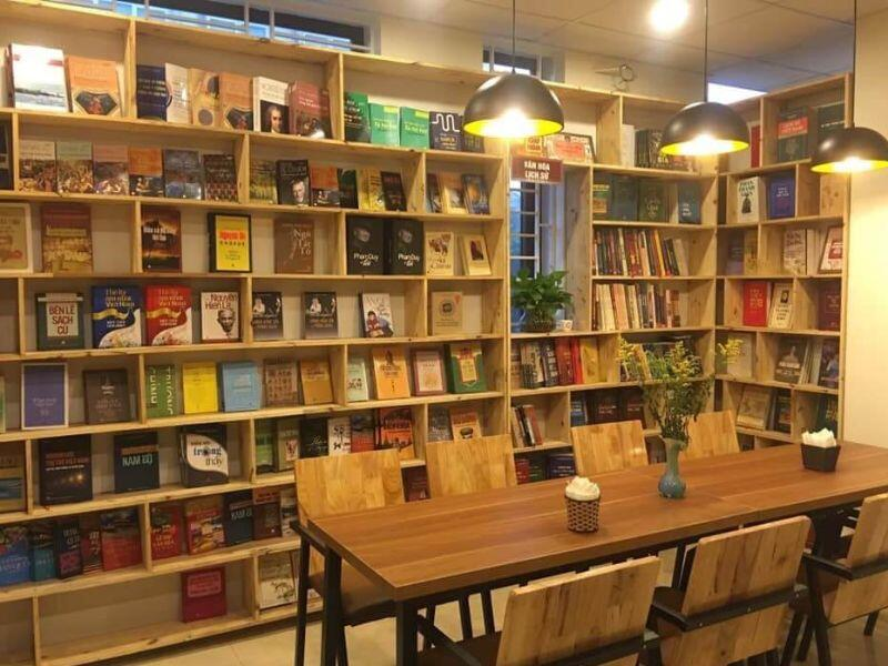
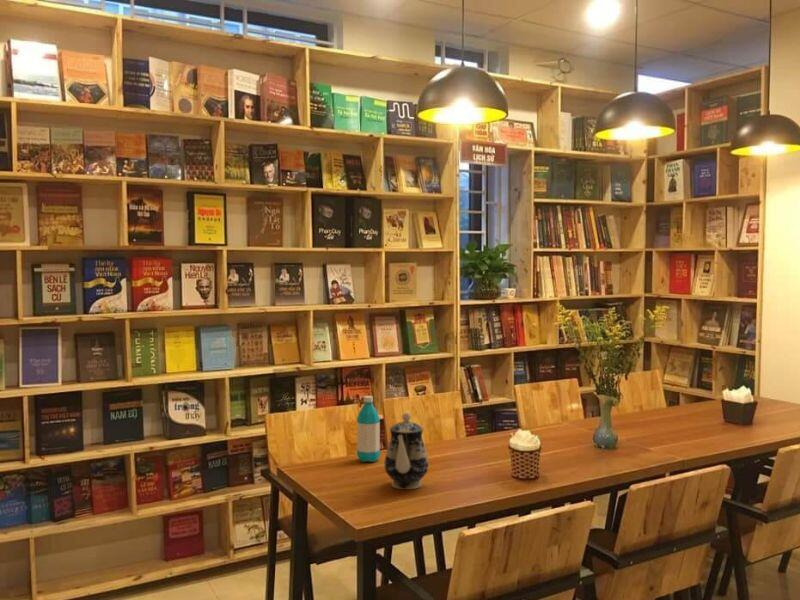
+ water bottle (368, 428)
+ teapot (406, 449)
